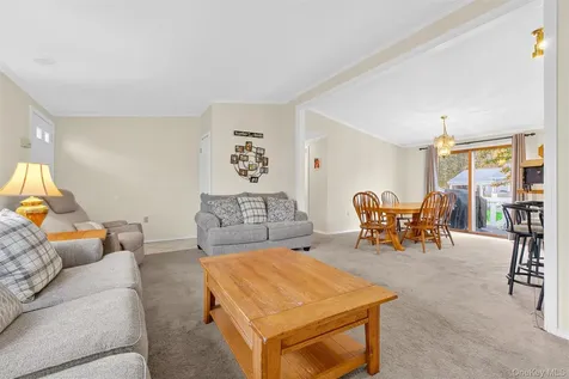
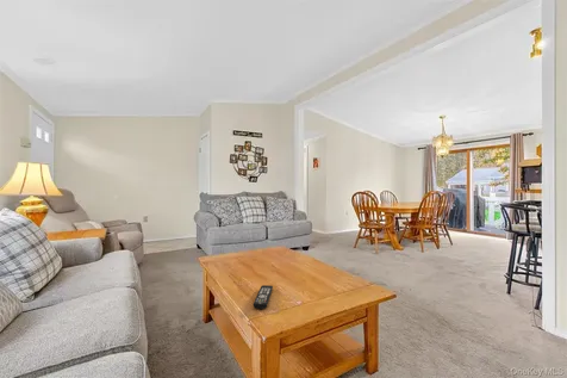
+ remote control (263, 296)
